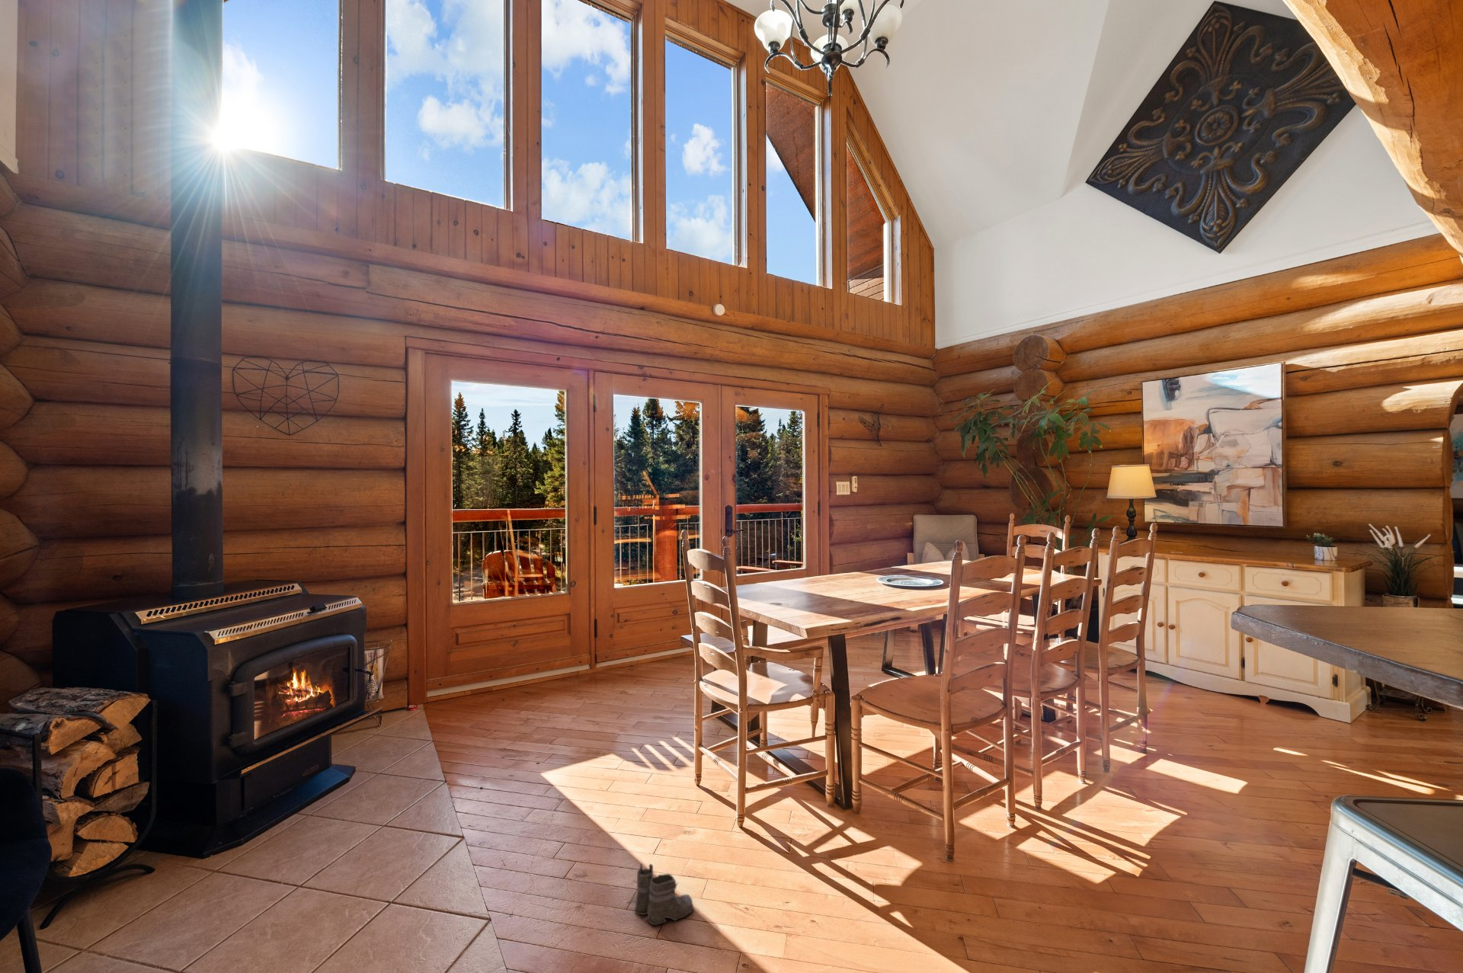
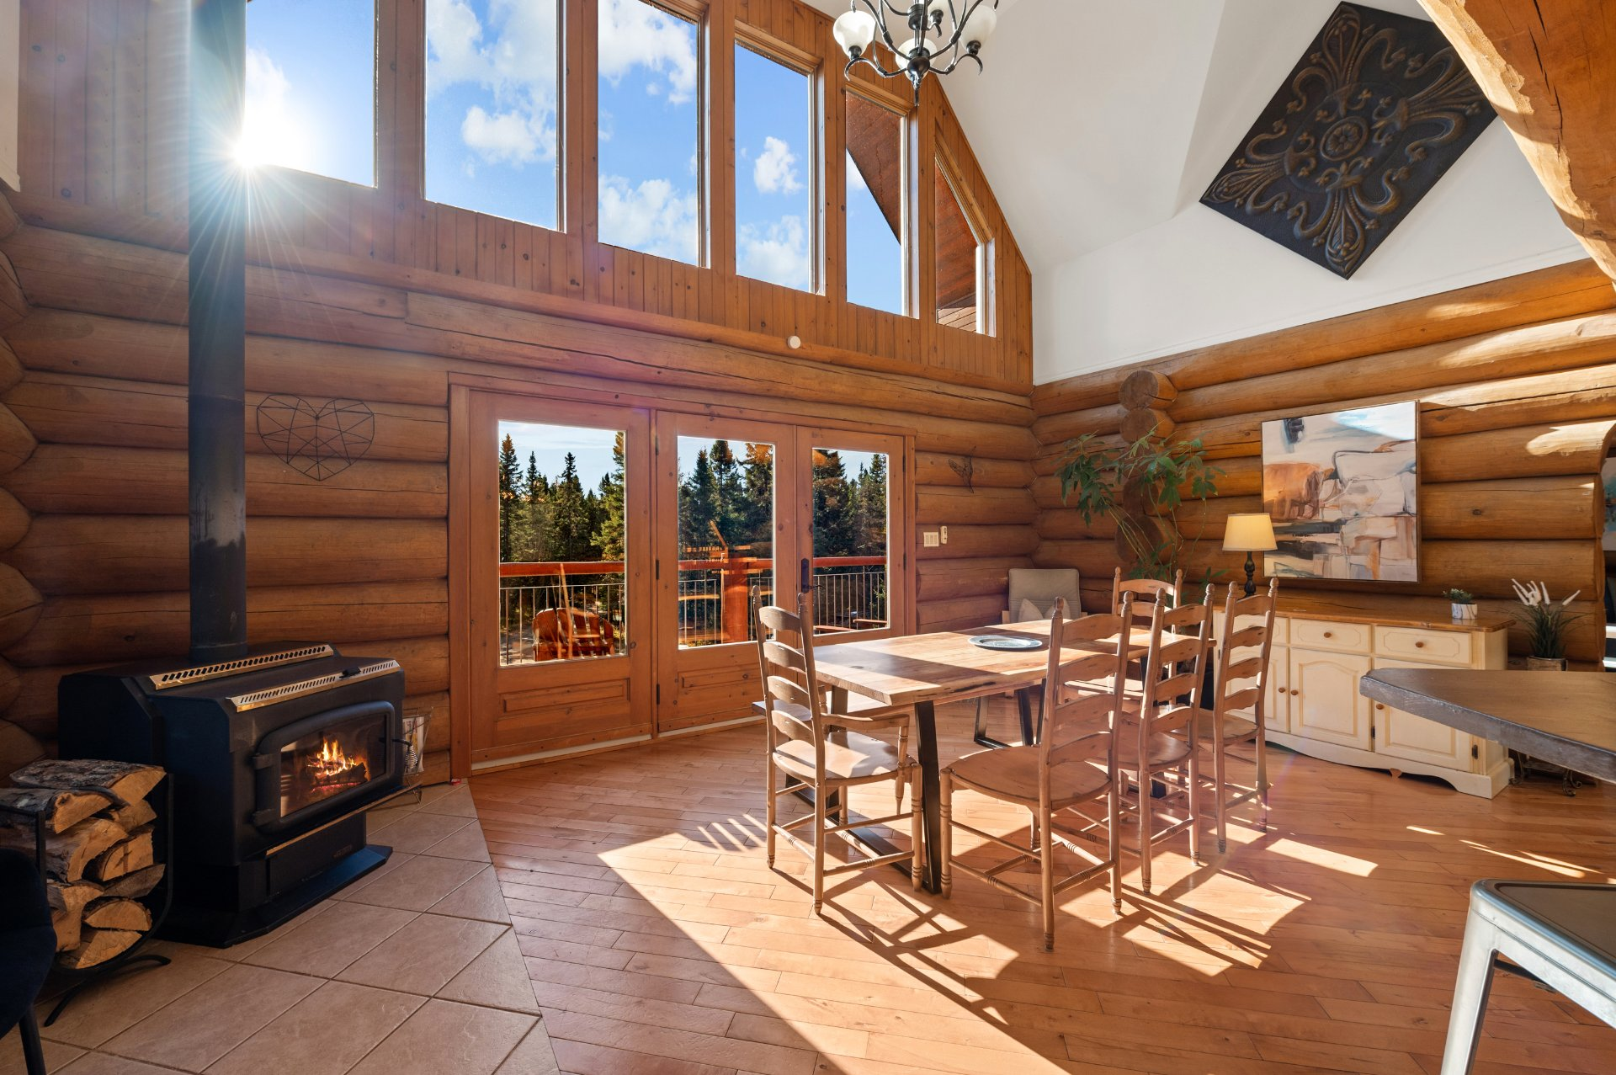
- boots (660, 888)
